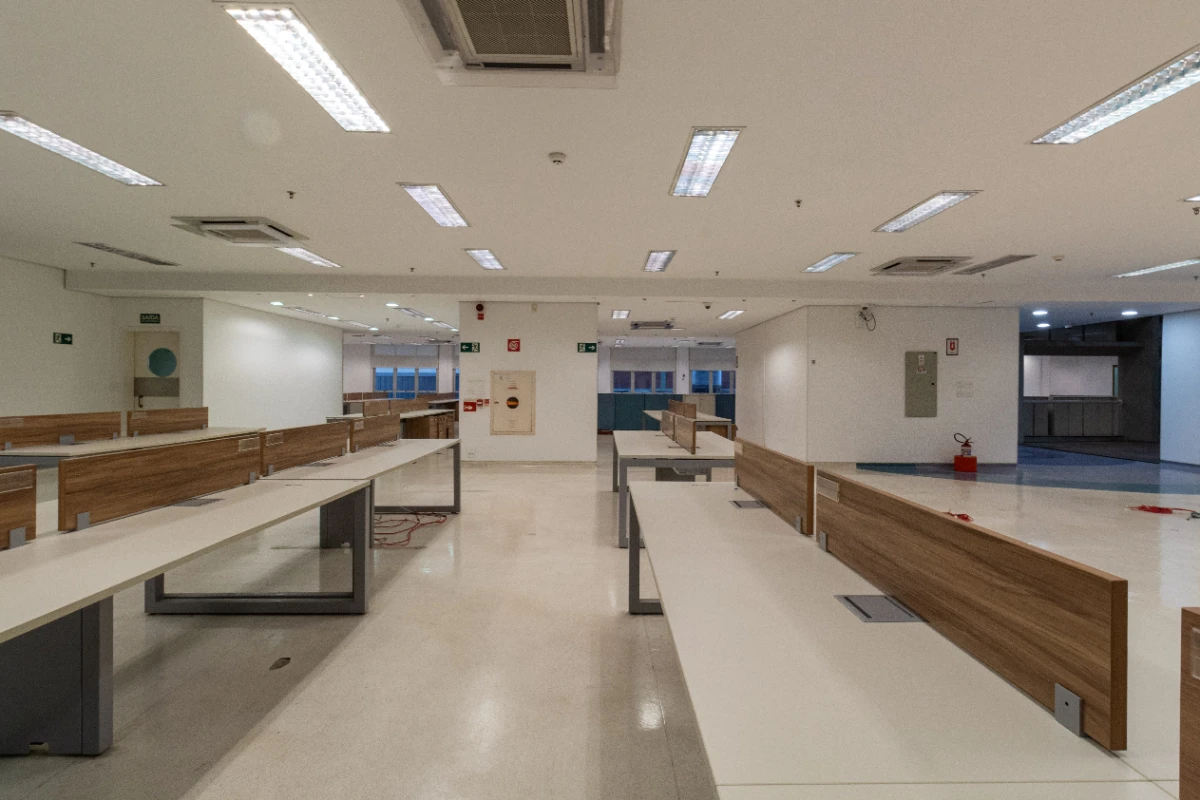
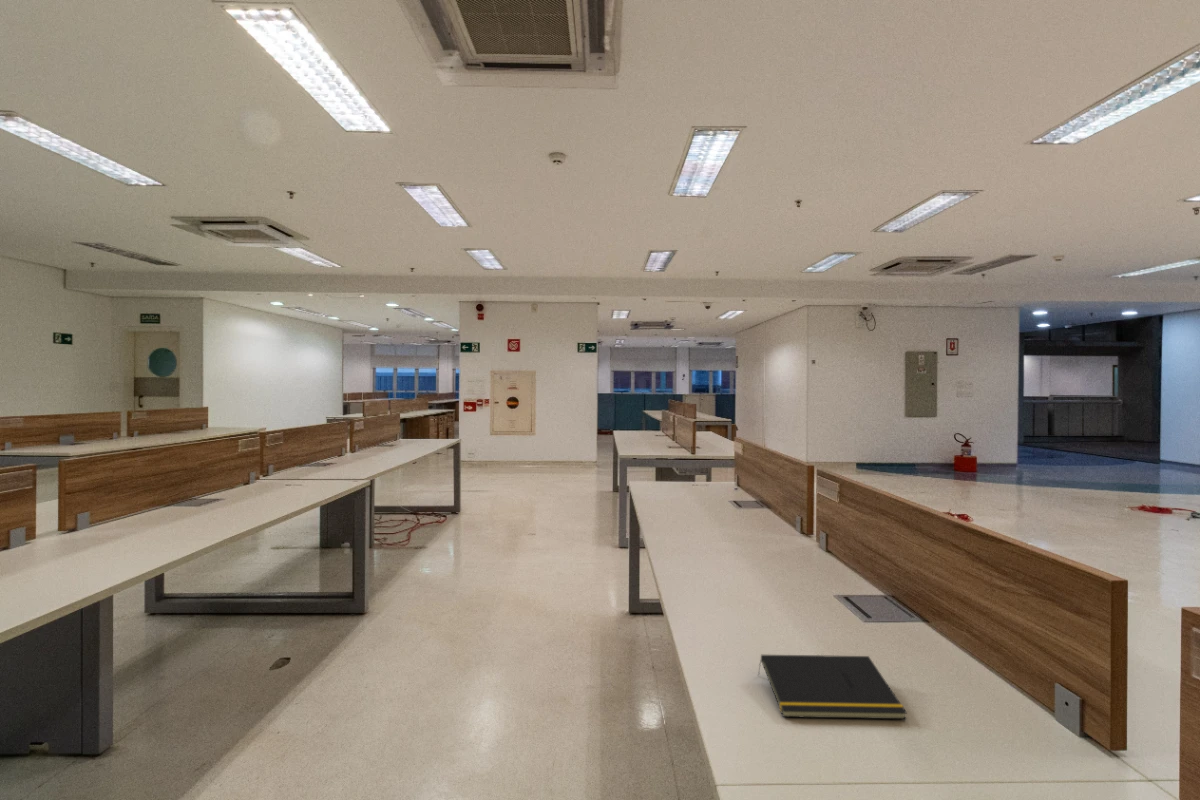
+ notepad (828, 684)
